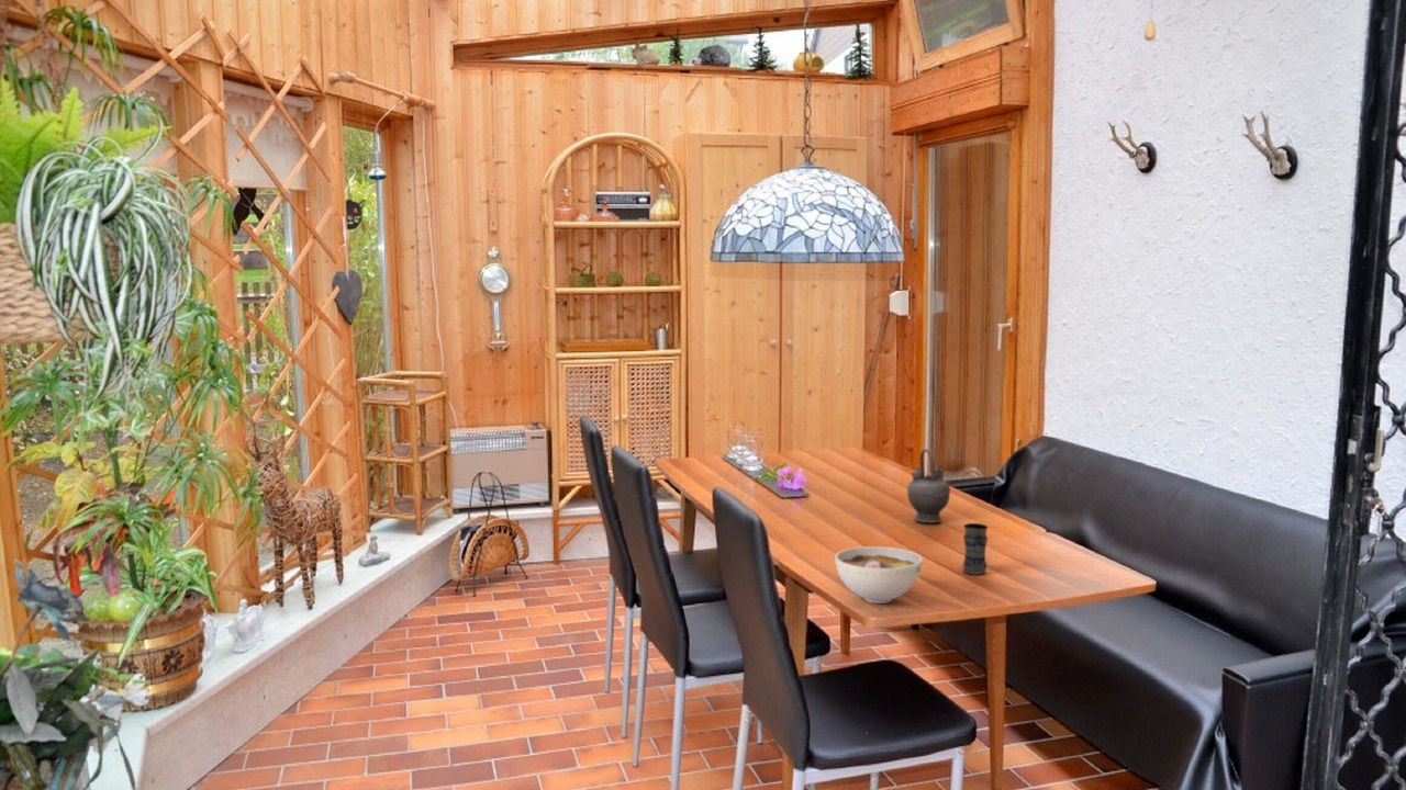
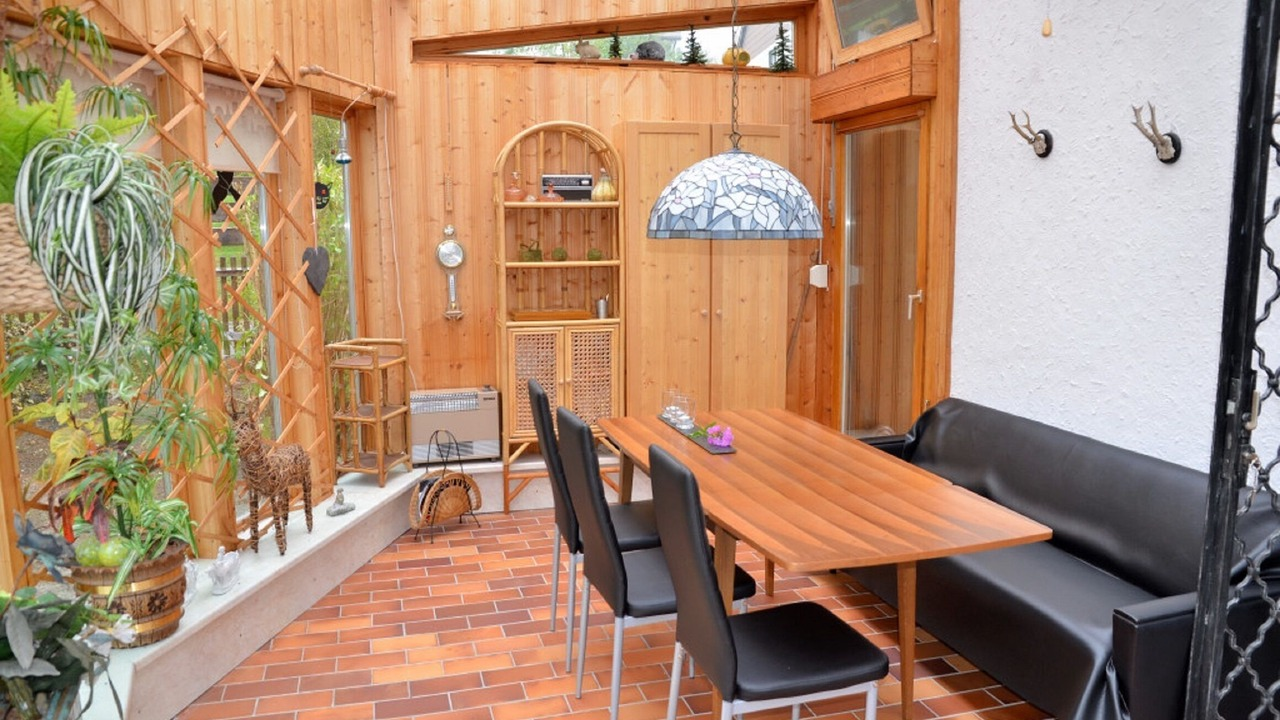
- bowl (878, 578)
- jar (974, 549)
- teapot (926, 484)
